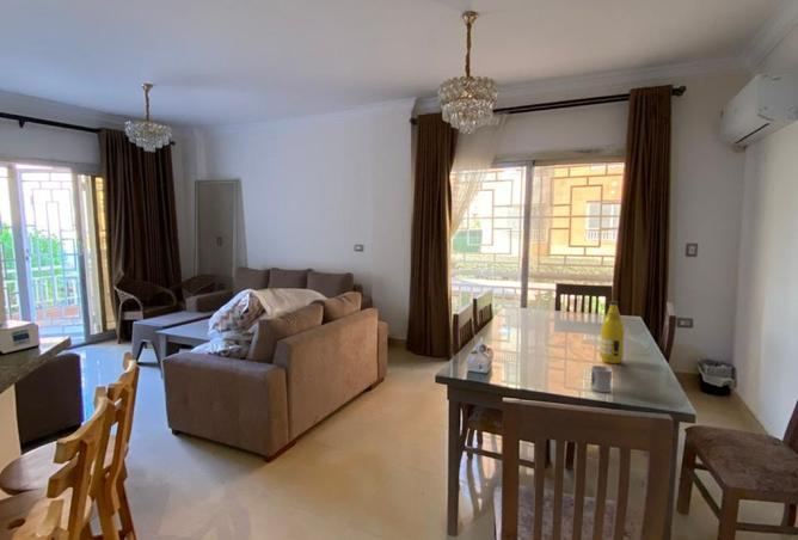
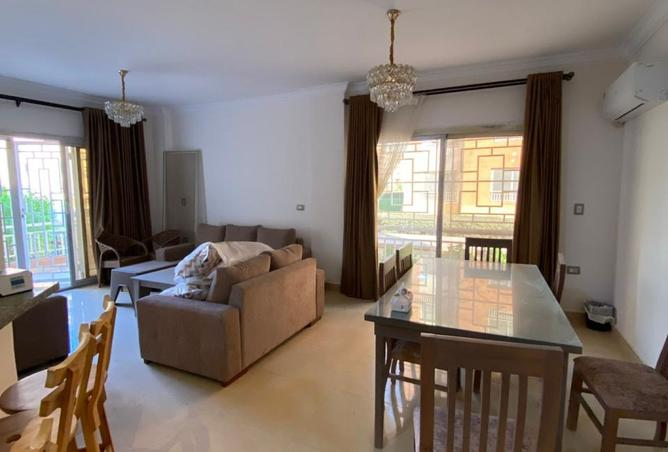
- bottle (612, 331)
- cup (600, 376)
